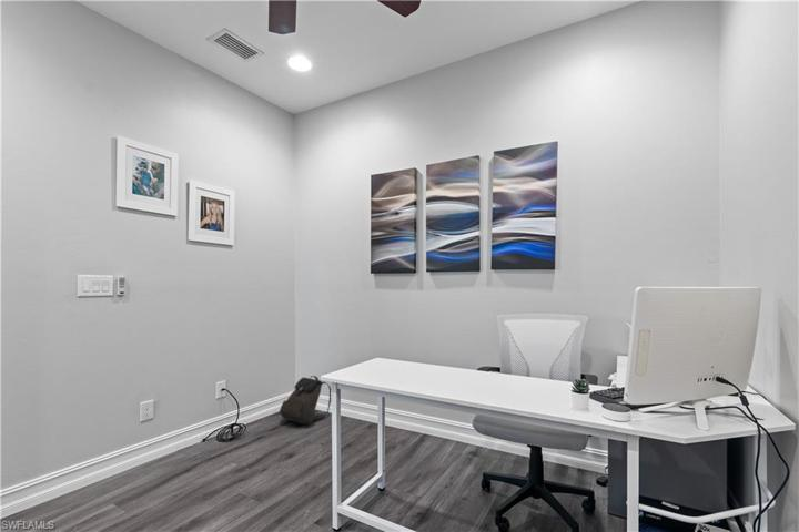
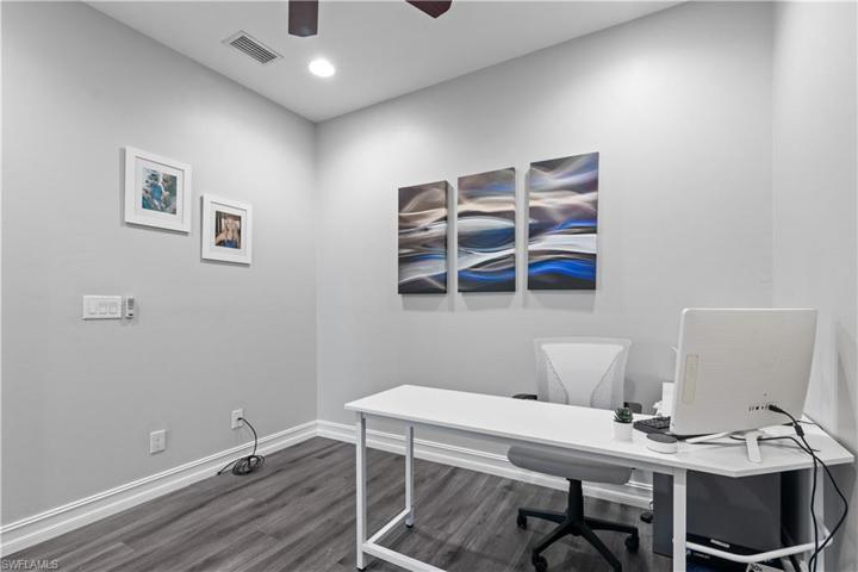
- backpack (306, 398)
